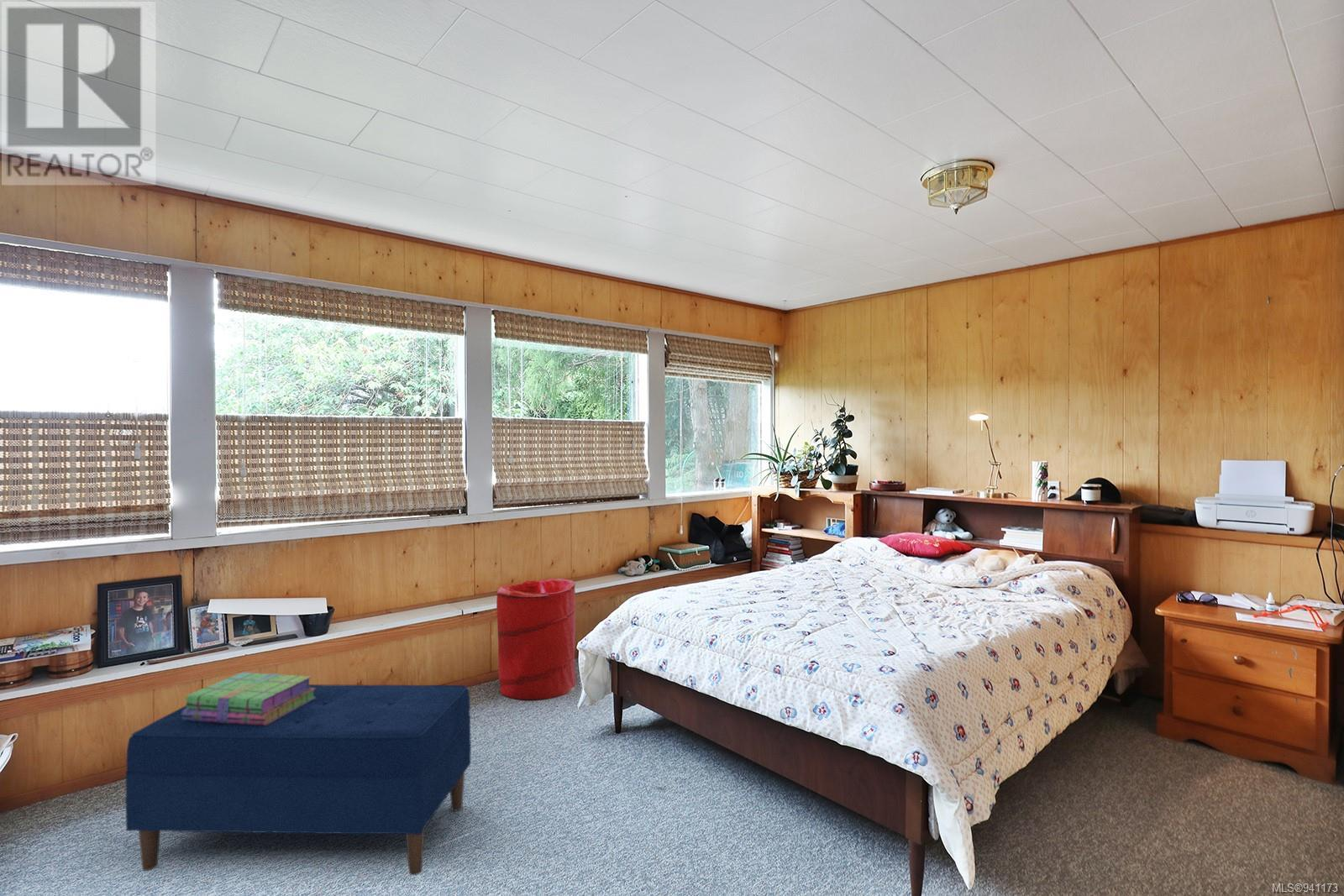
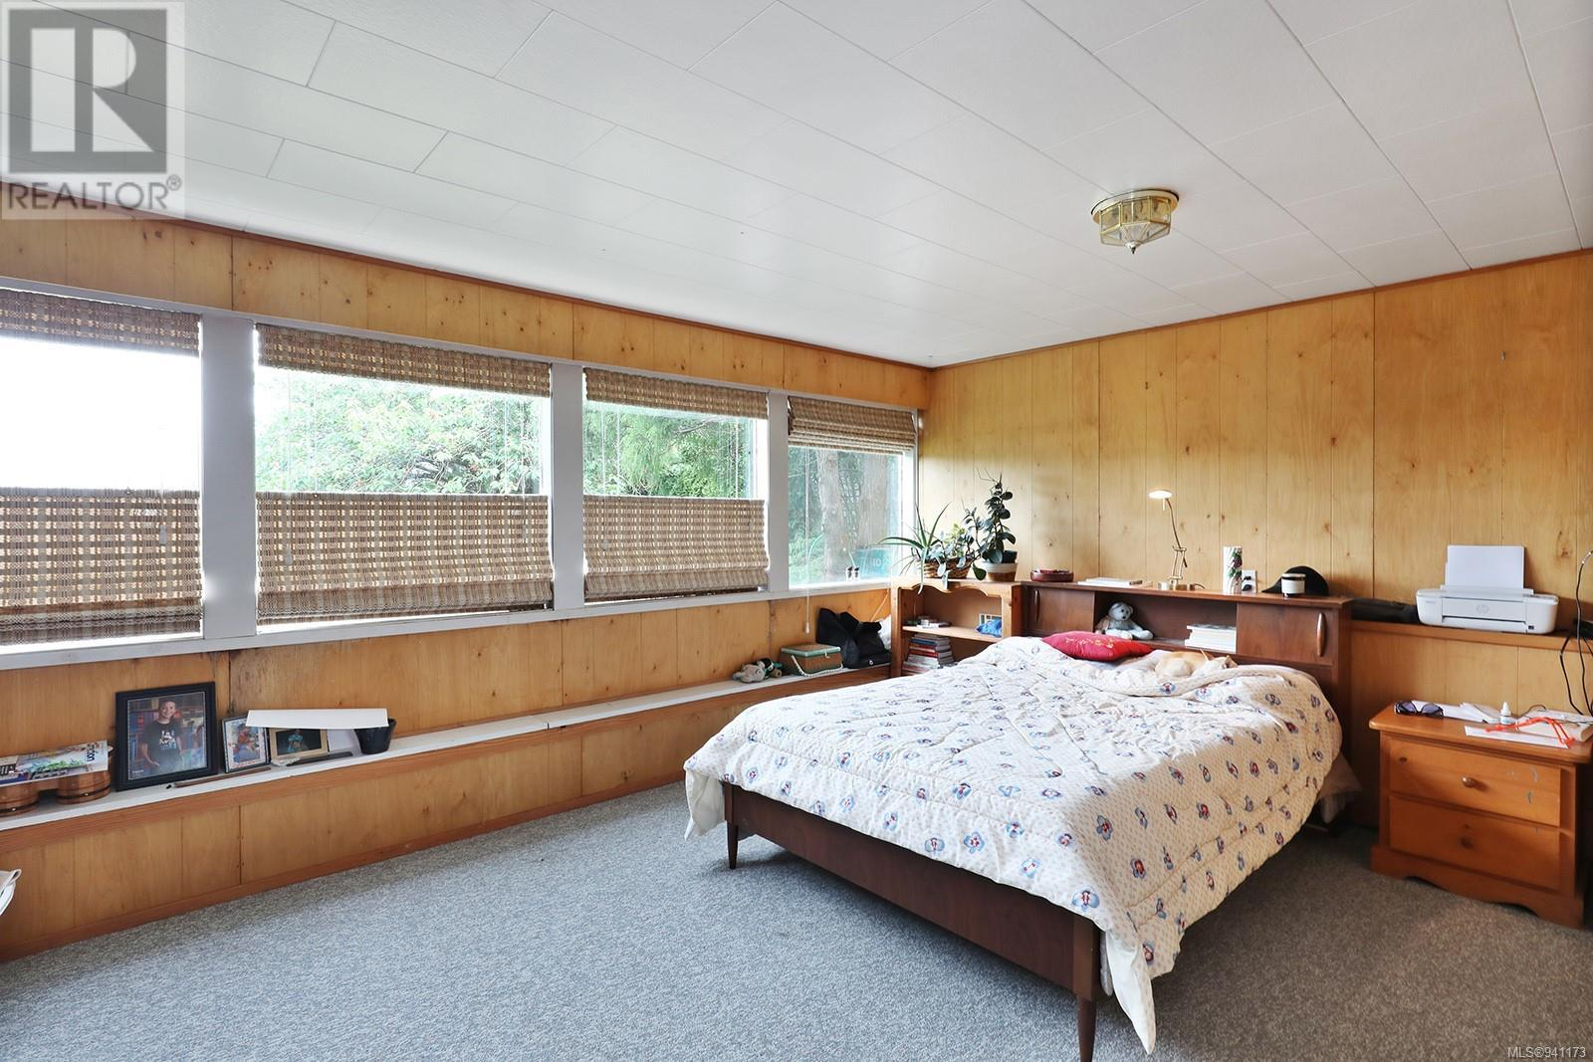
- bench (313, 771)
- stack of books (251, 696)
- laundry hamper (537, 633)
